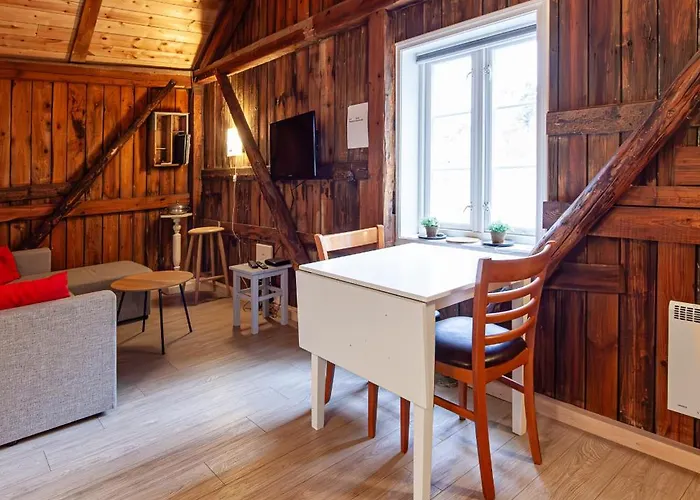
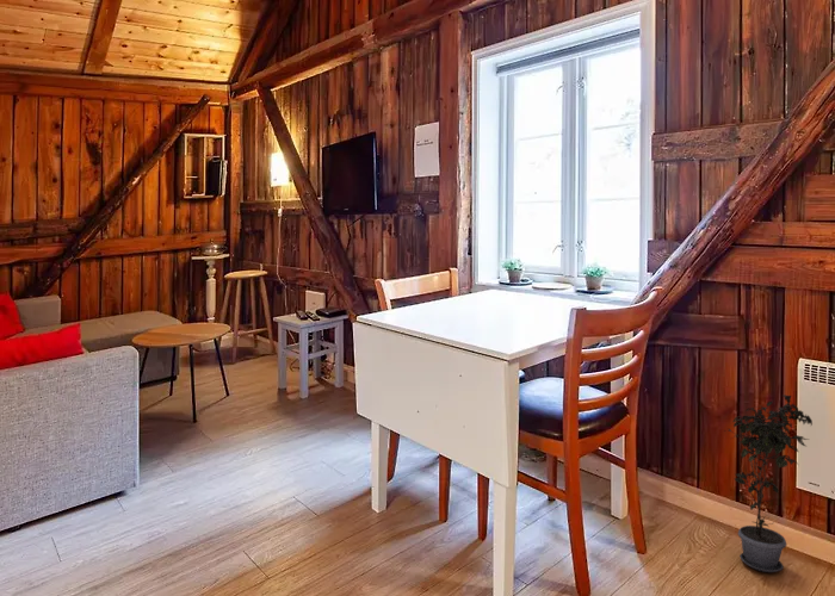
+ potted plant (763, 482)
